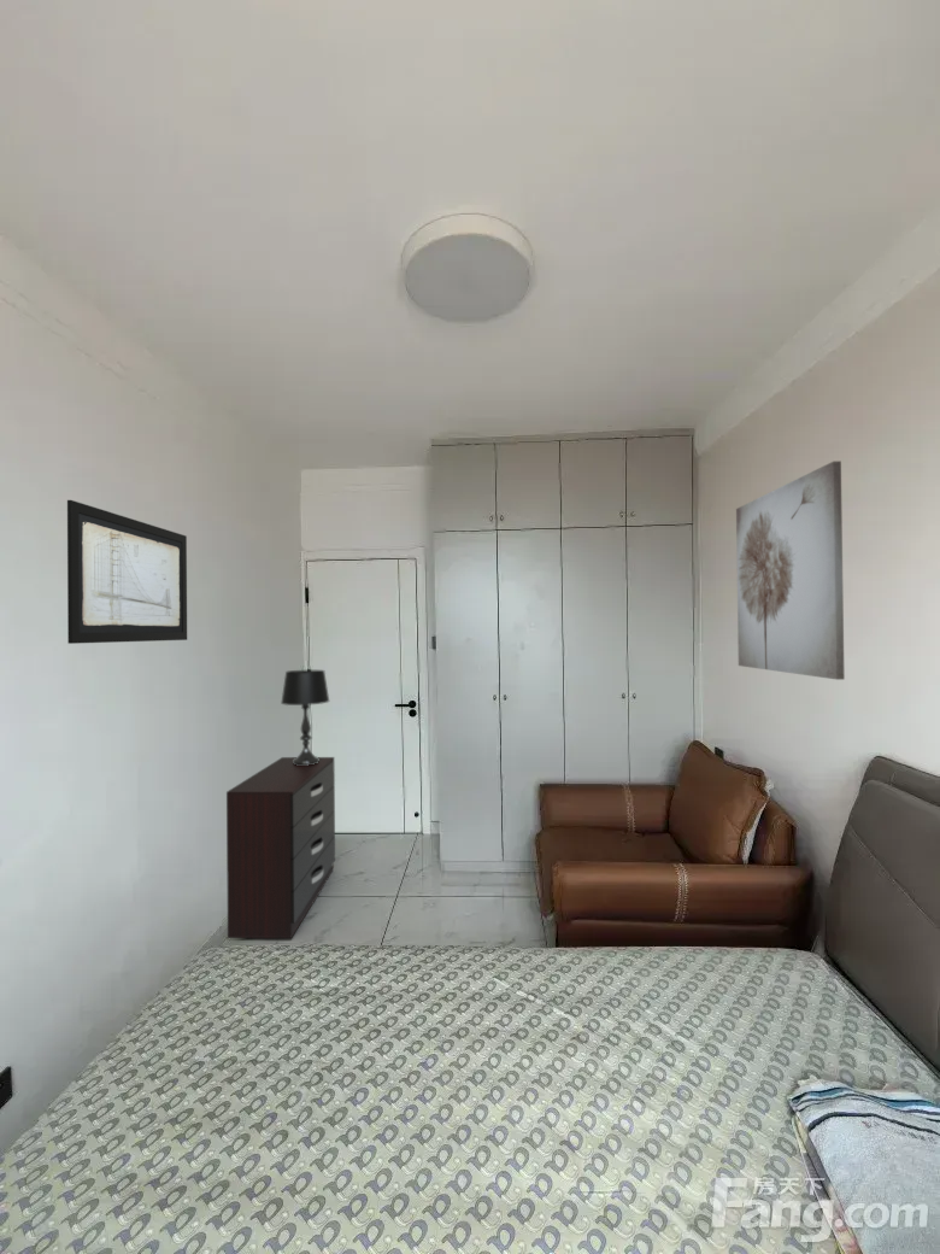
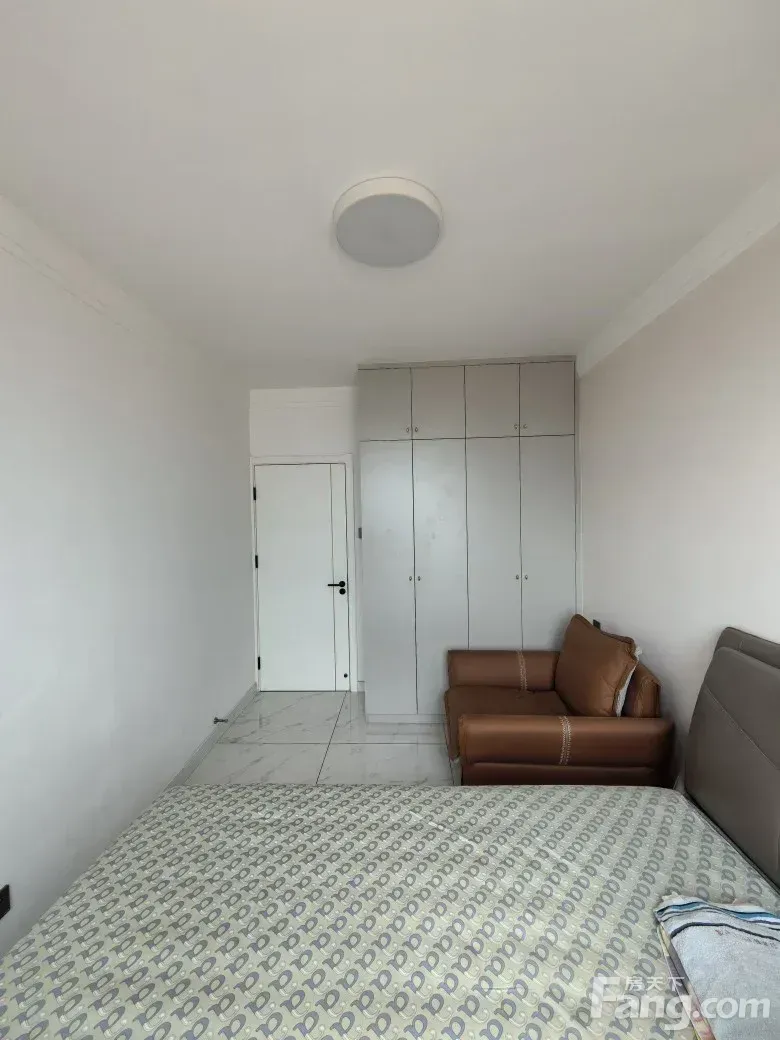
- table lamp (305, 716)
- dresser (289, 836)
- wall art (136, 580)
- wall art (781, 580)
